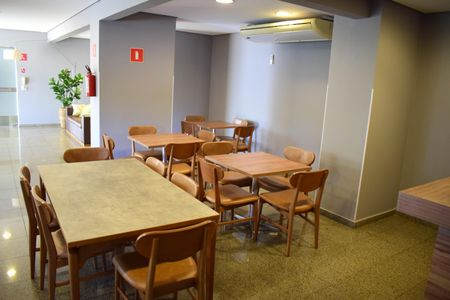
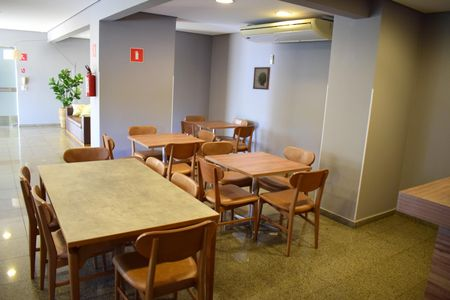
+ wall art (261, 78)
